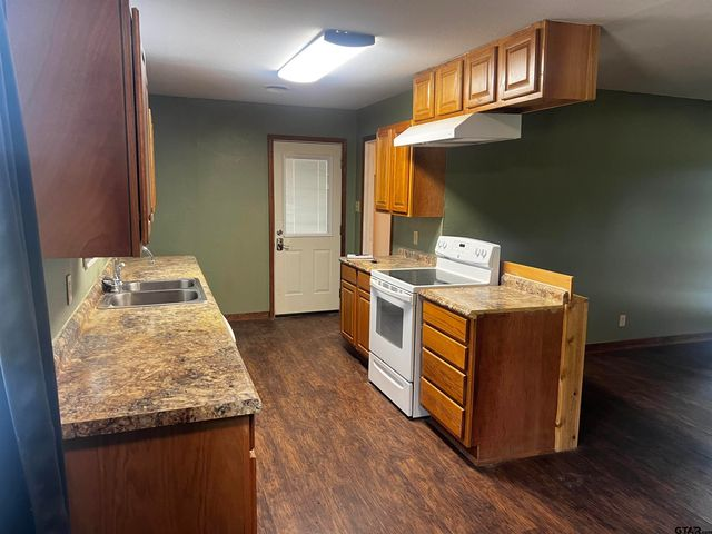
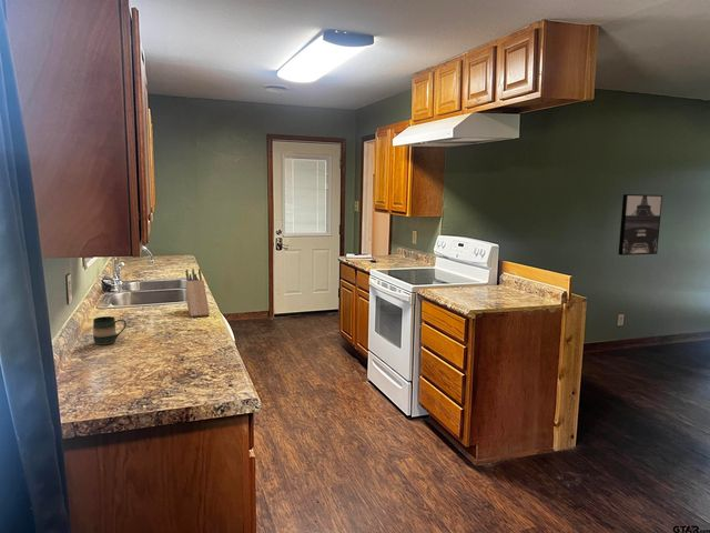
+ wall art (640, 224)
+ knife block (196, 291)
+ mug (109, 330)
